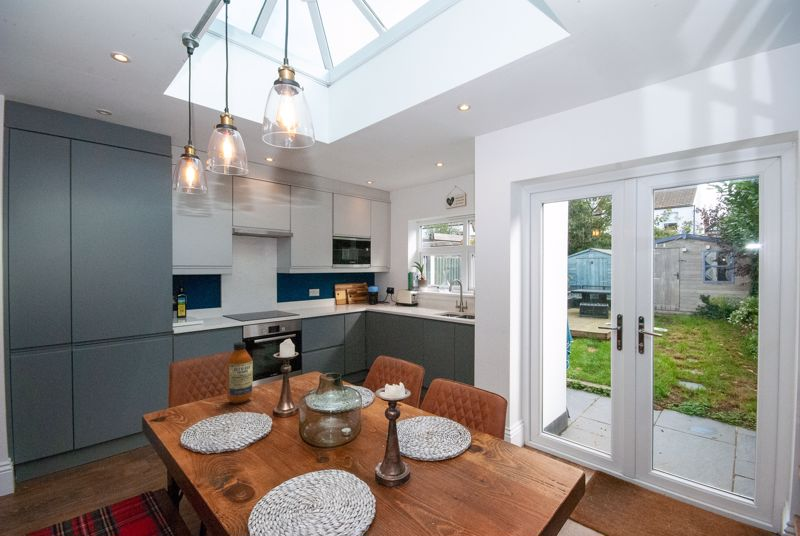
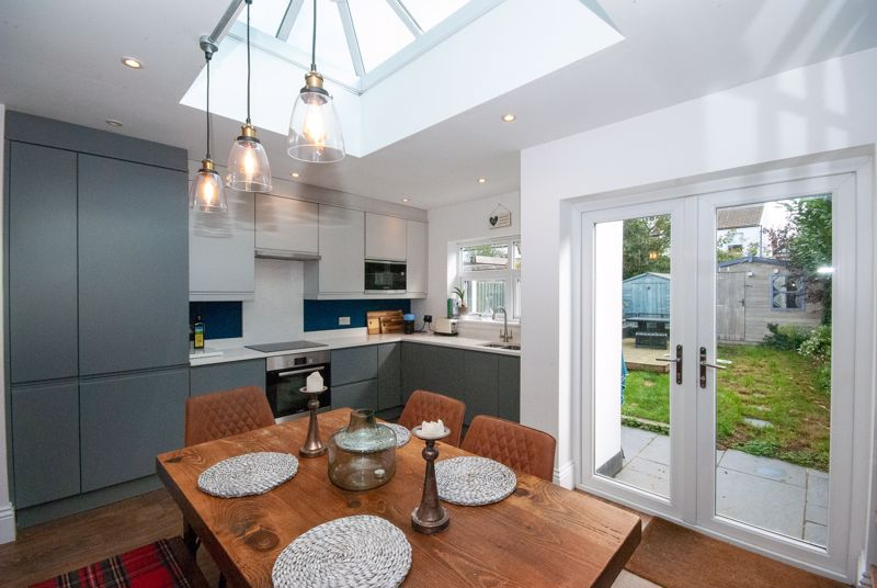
- bottle (239, 371)
